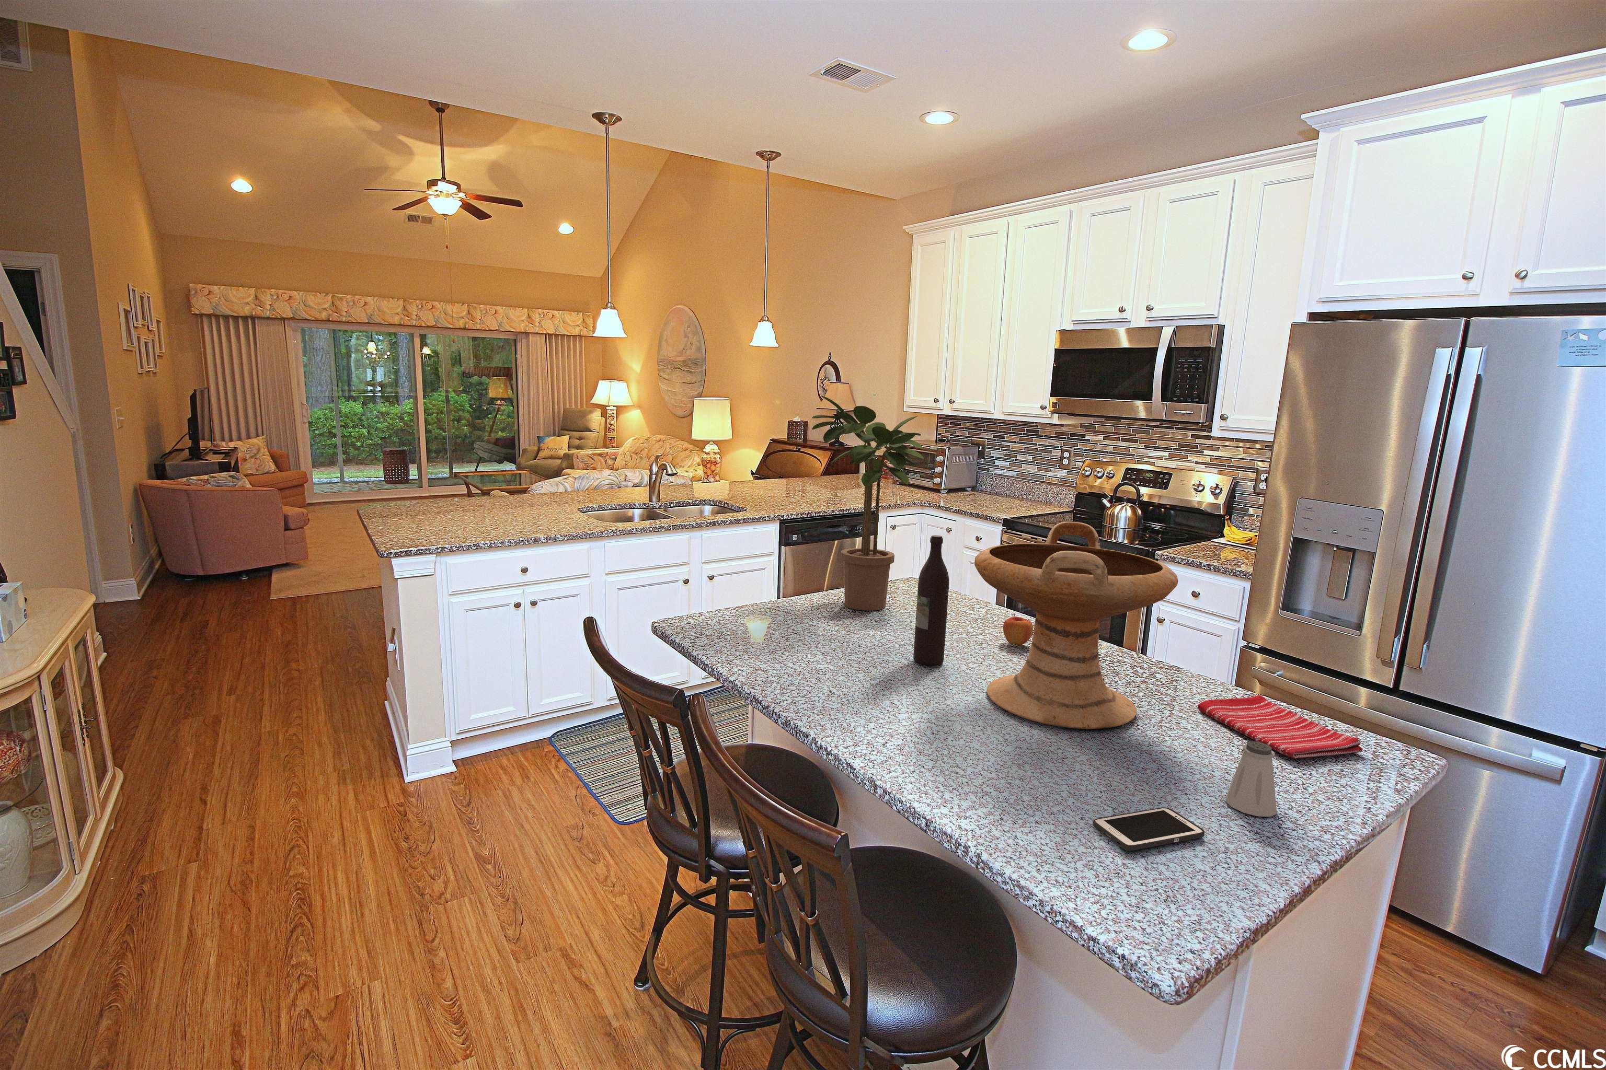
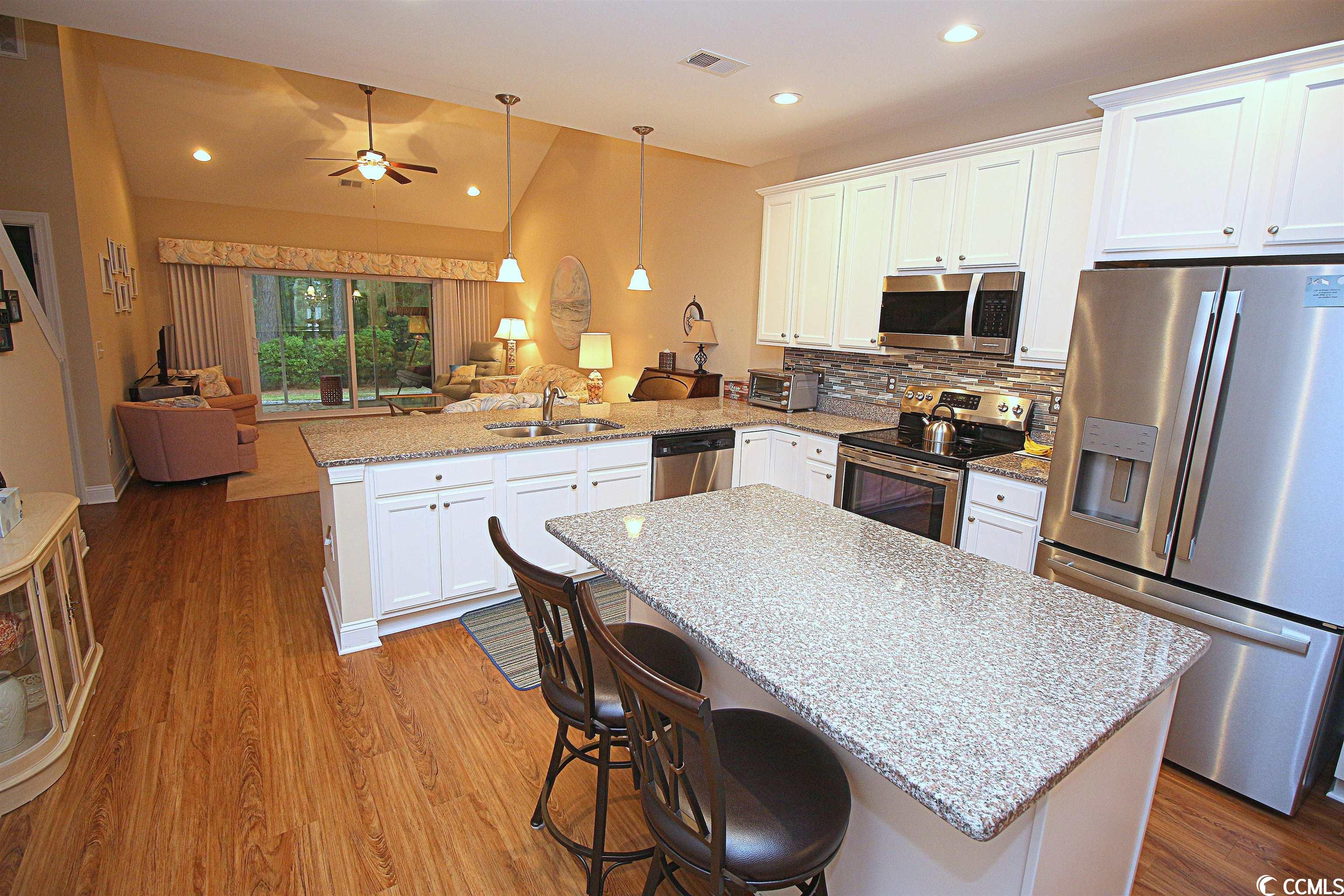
- cell phone (1148, 828)
- apple (1018, 629)
- potted plant (871, 505)
- saltshaker (1255, 775)
- dish towel (1275, 724)
- wine bottle (932, 599)
- decorative bowl (1067, 619)
